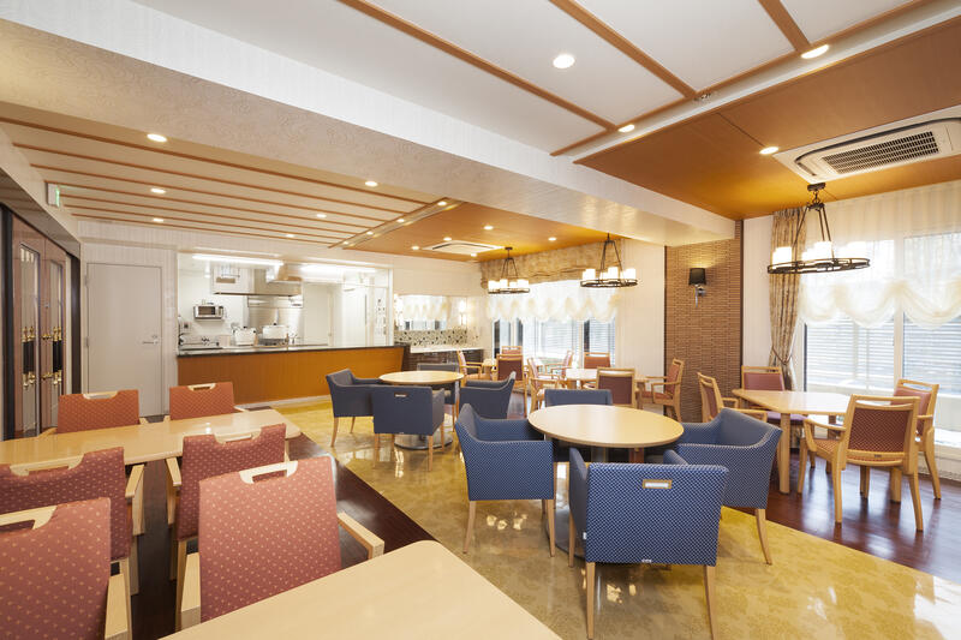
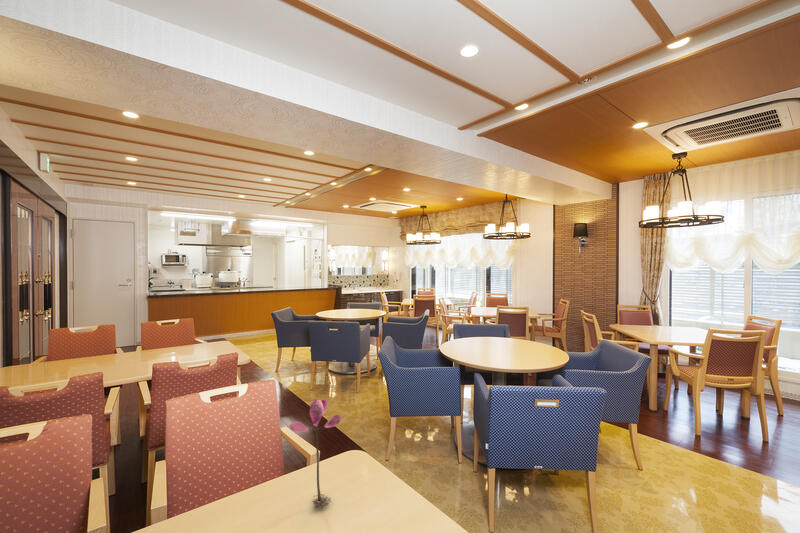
+ flower (318, 446)
